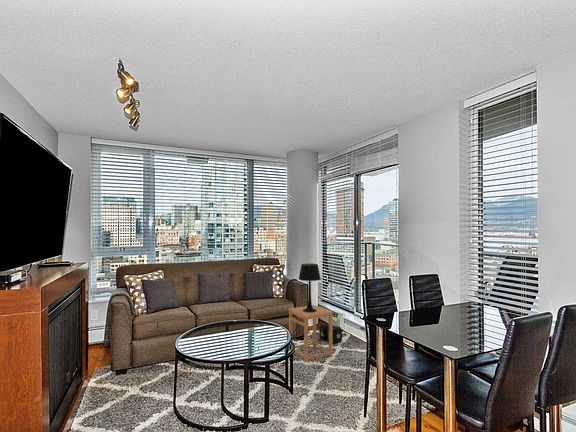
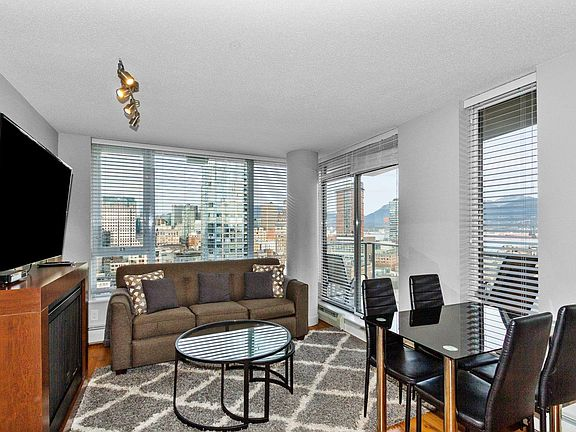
- side table (307, 332)
- table lamp (309, 287)
- speaker (328, 333)
